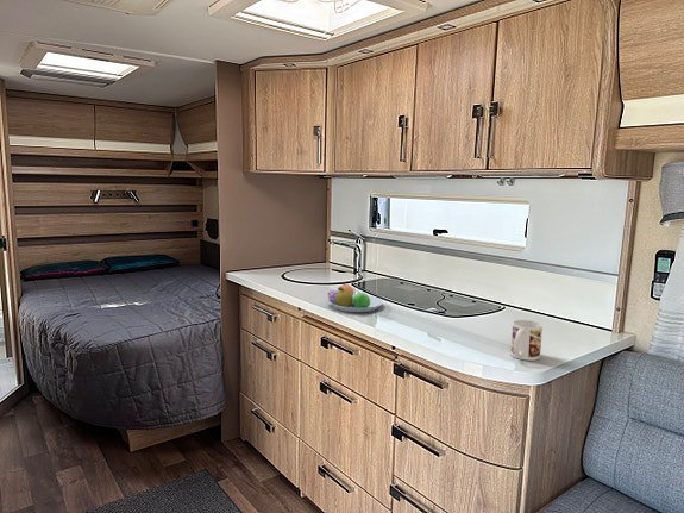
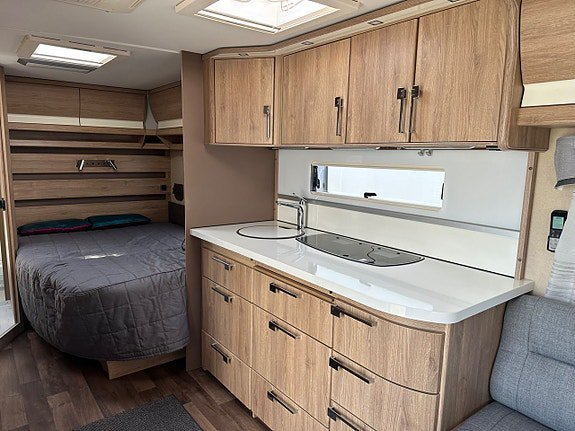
- fruit bowl (354, 295)
- mug (523, 340)
